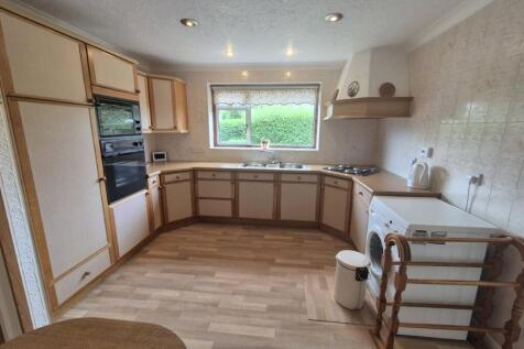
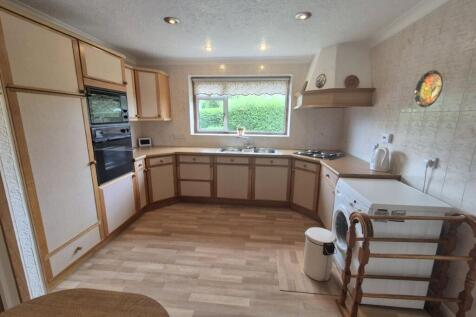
+ decorative plate (429, 89)
